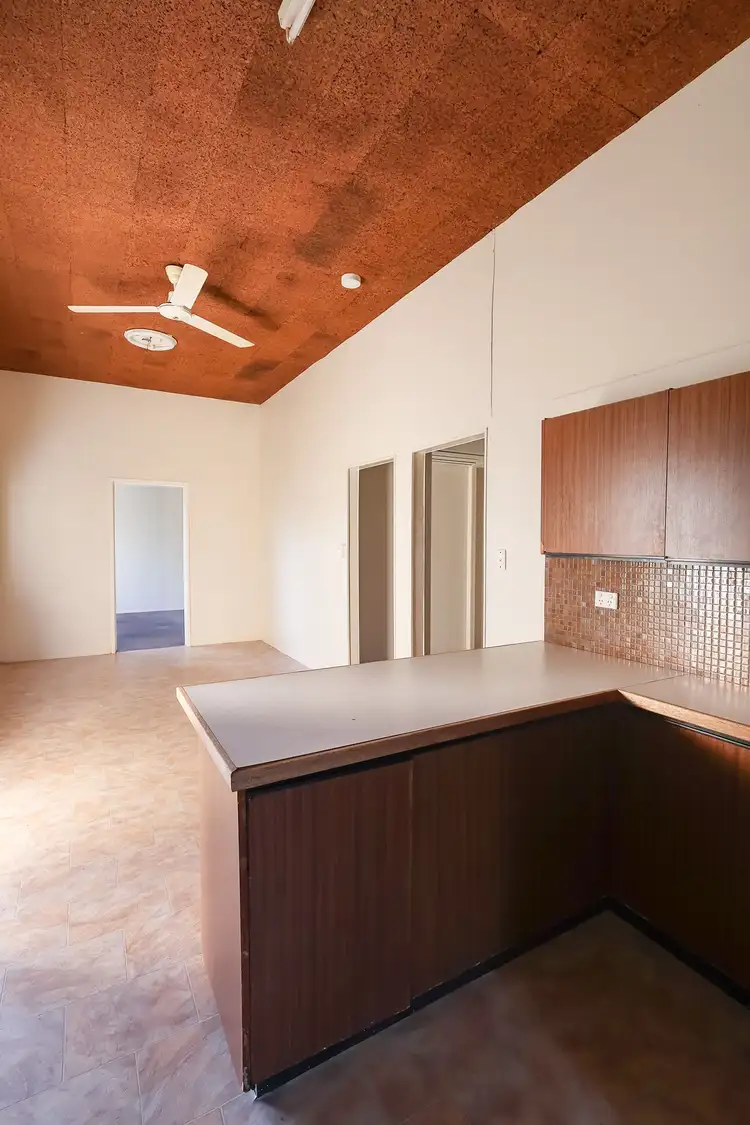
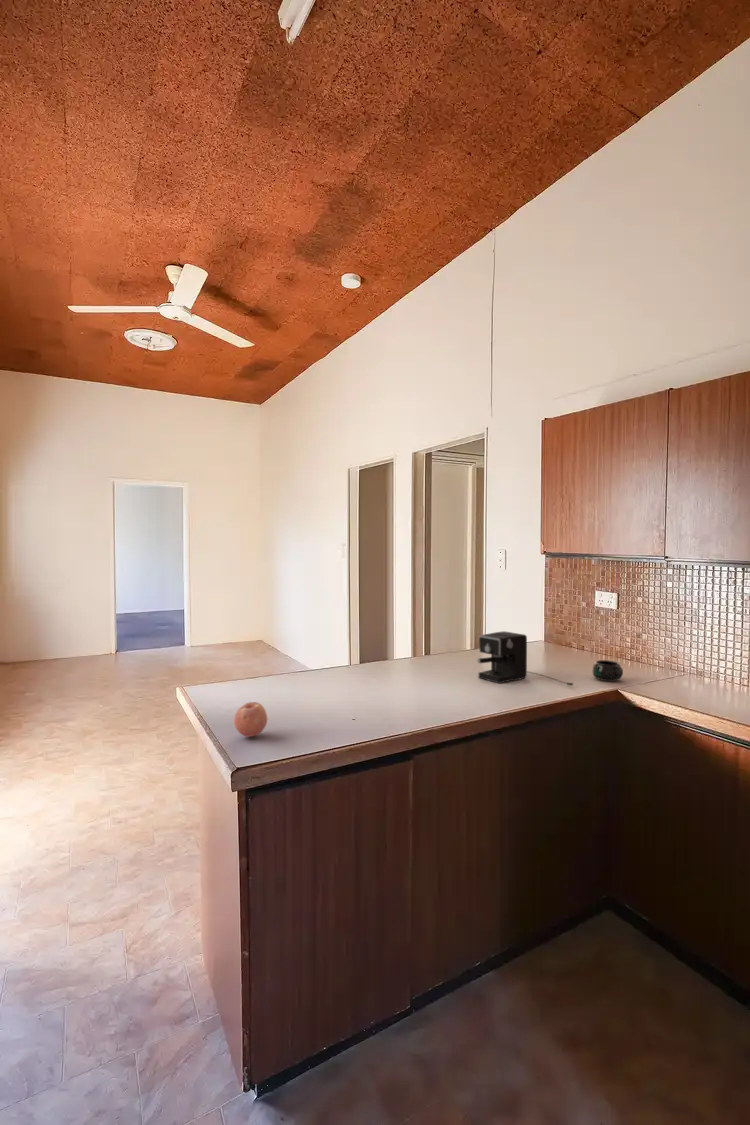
+ mug (609, 671)
+ fruit (251, 719)
+ coffee maker (522, 659)
